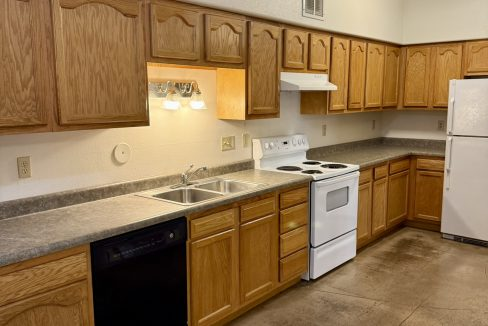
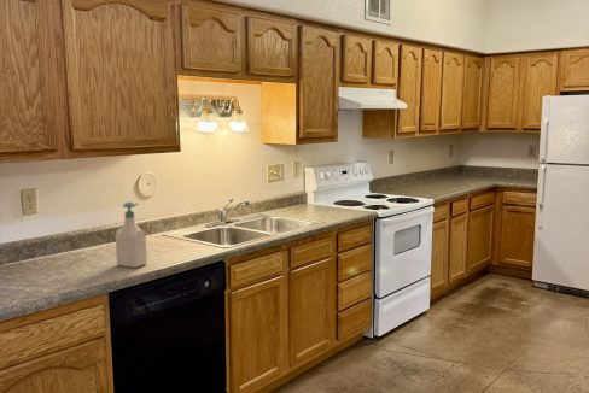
+ soap bottle (132, 233)
